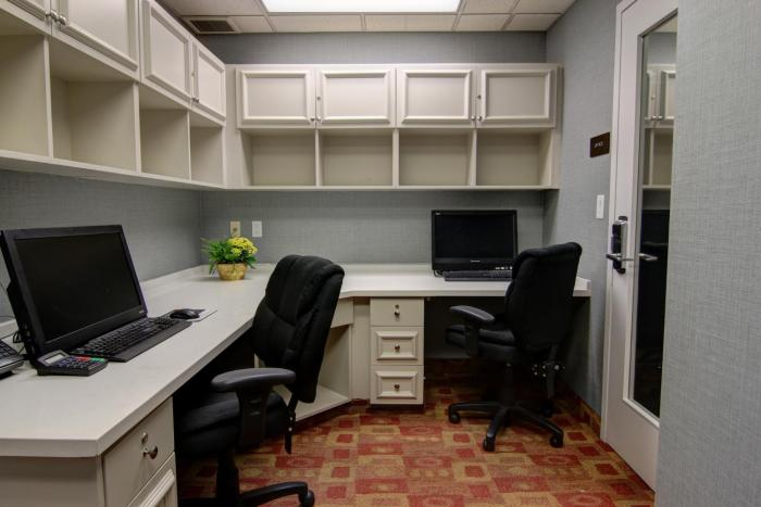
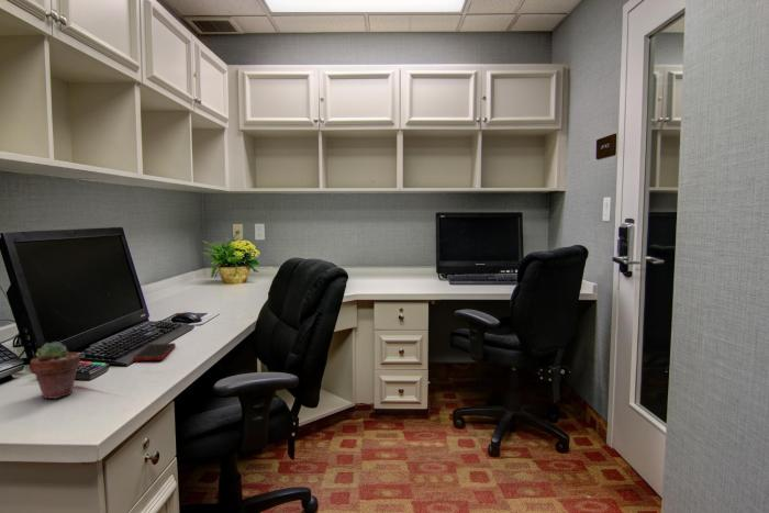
+ potted succulent (56, 367)
+ cell phone (155, 352)
